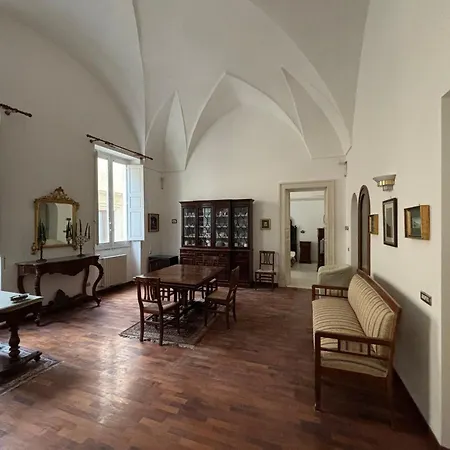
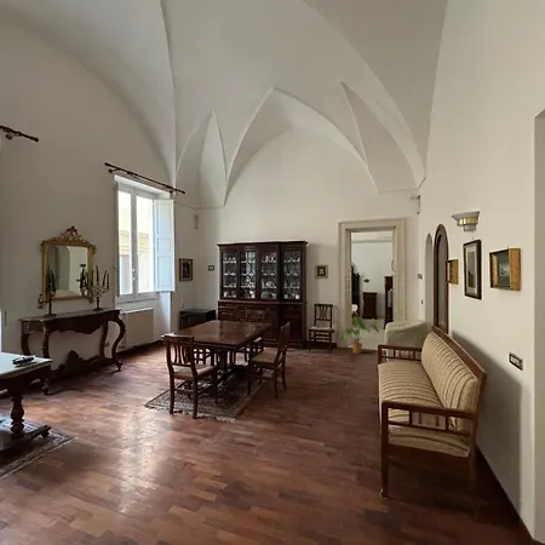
+ house plant (360, 333)
